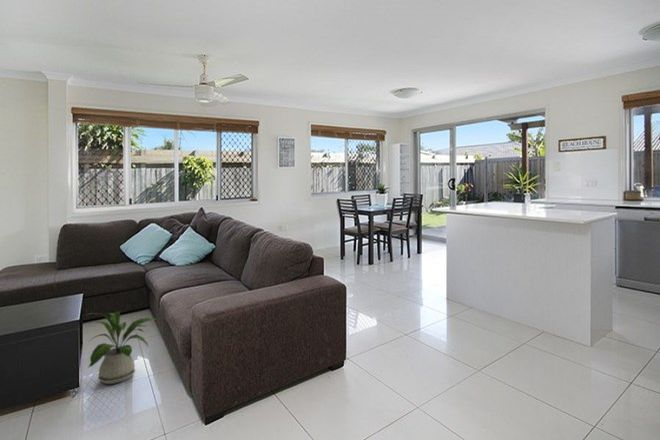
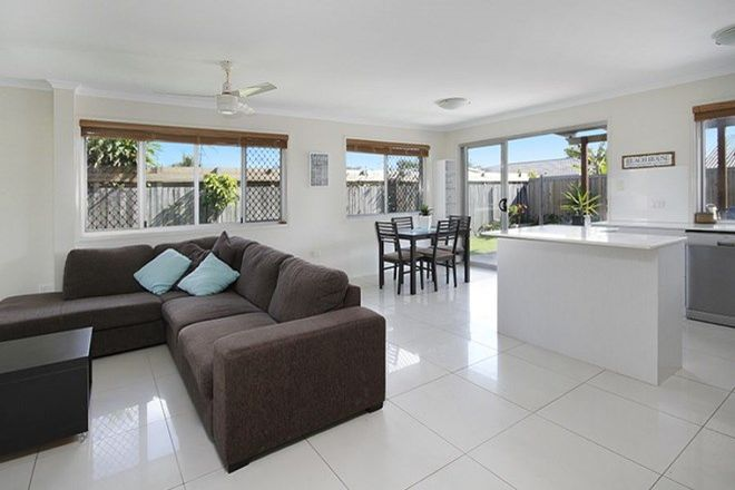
- house plant (125, 341)
